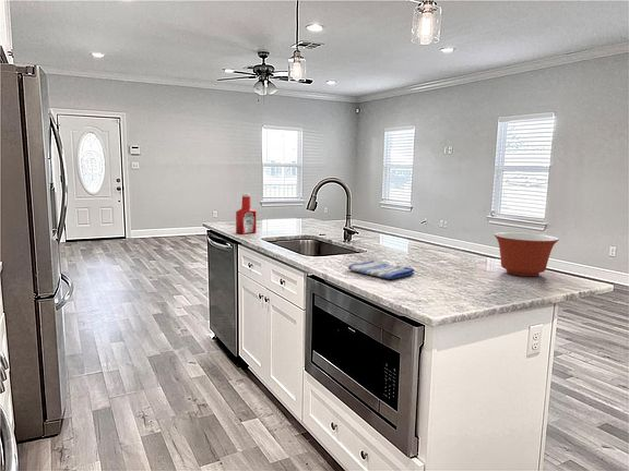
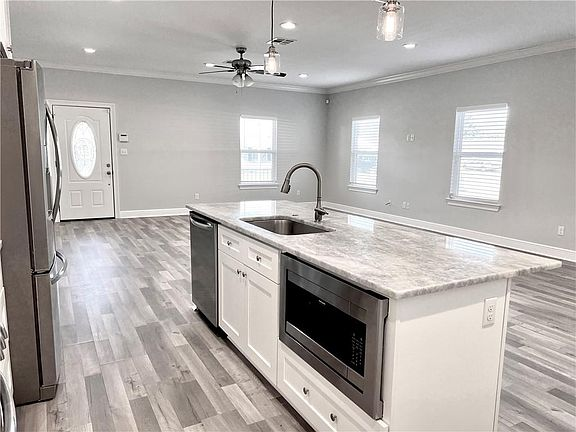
- dish towel (380, 268)
- soap bottle (246, 213)
- mixing bowl (523, 254)
